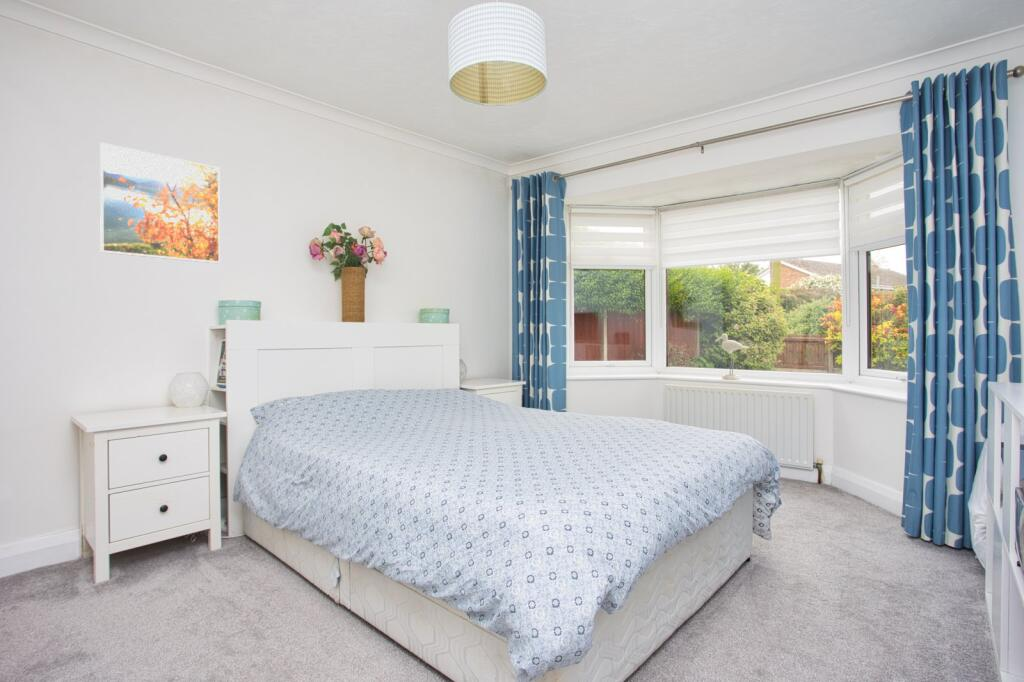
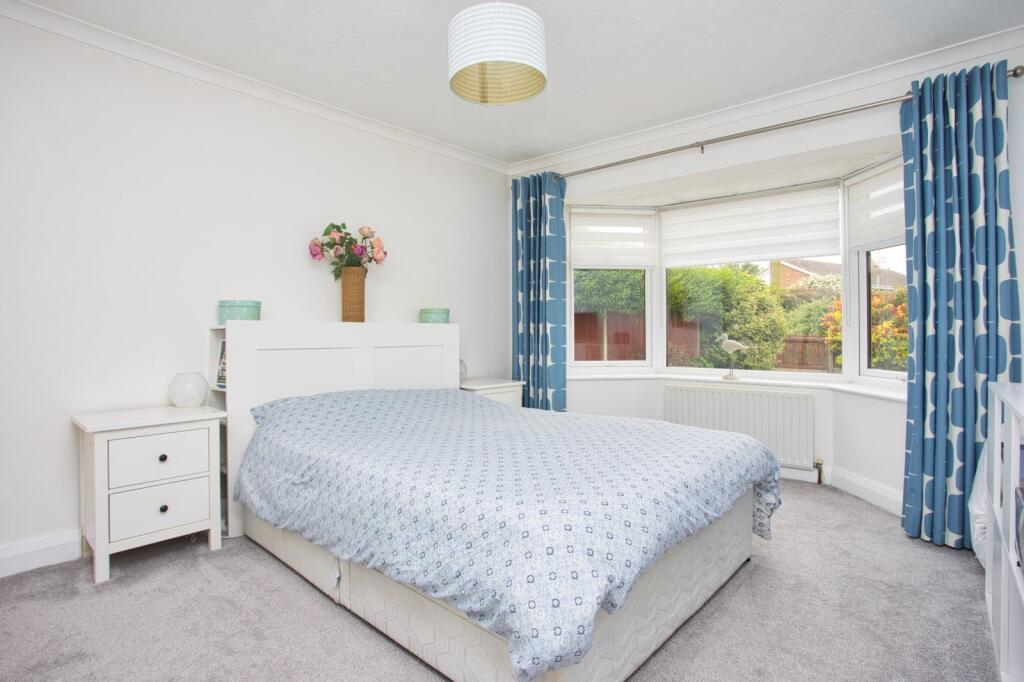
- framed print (163, 207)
